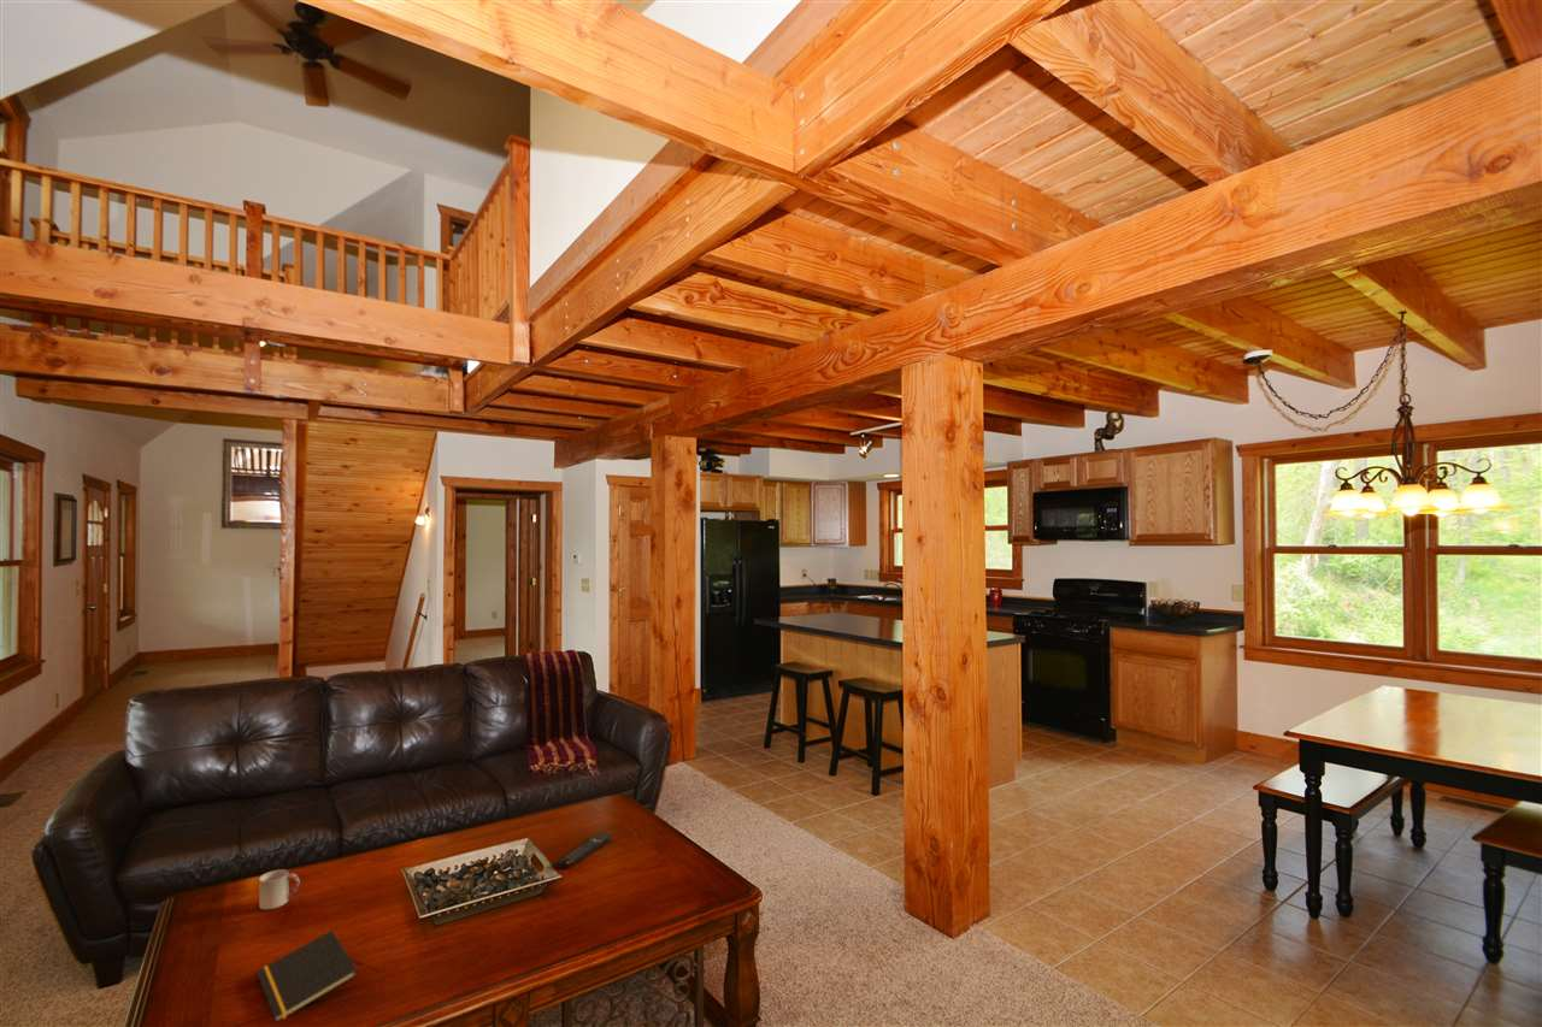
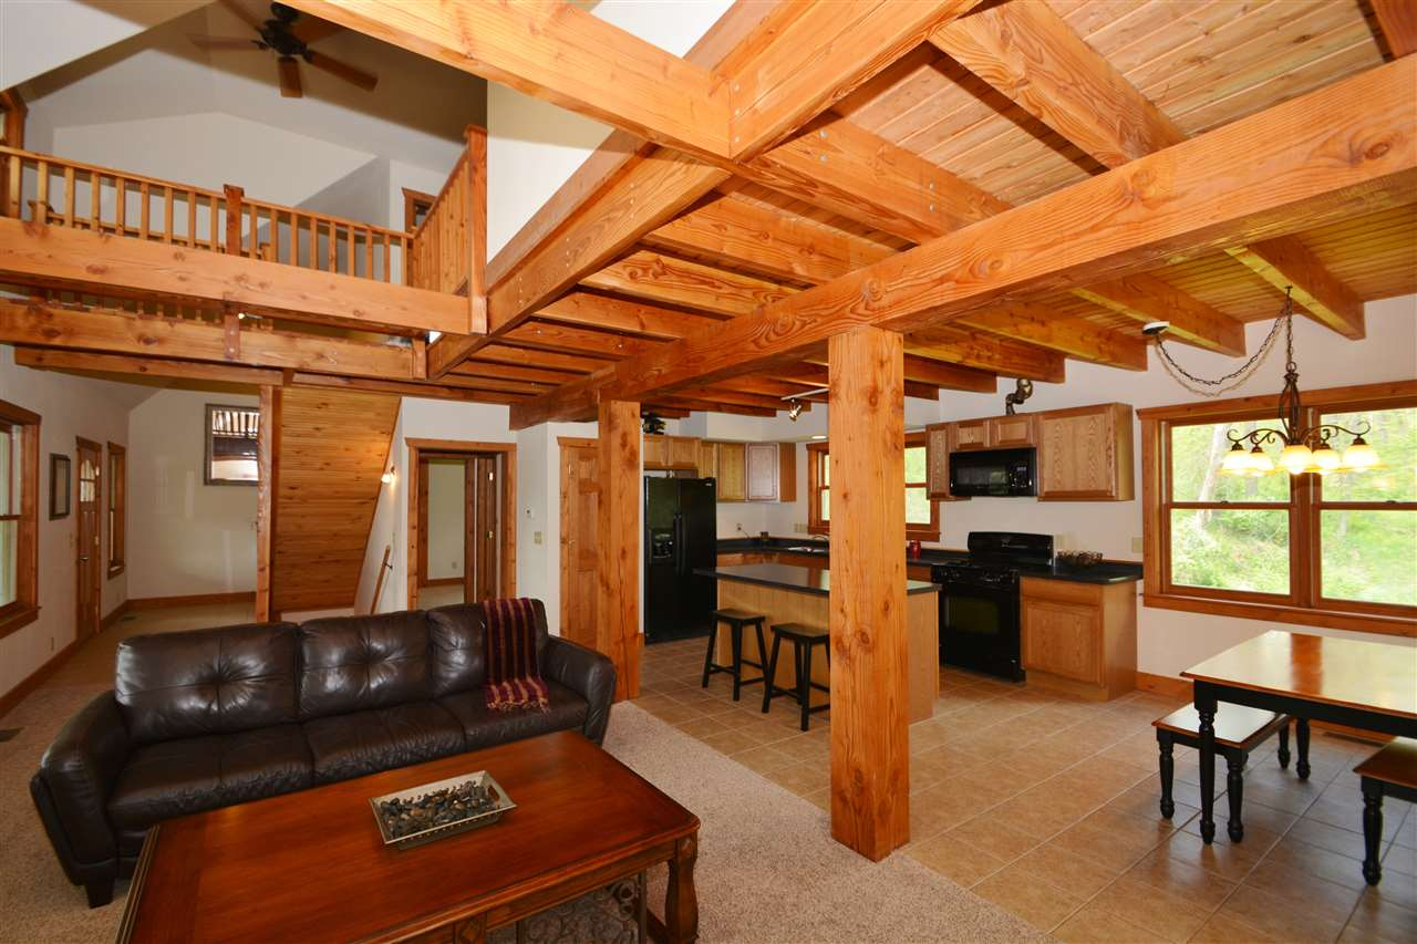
- cup (279, 887)
- remote control (584, 850)
- notepad (306, 973)
